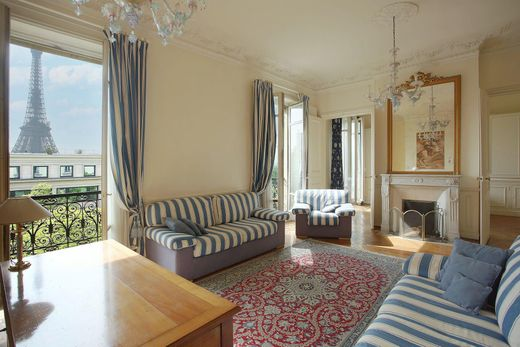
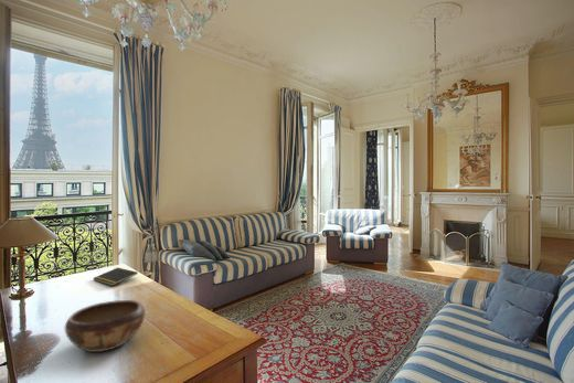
+ decorative bowl (107, 326)
+ notepad (115, 276)
